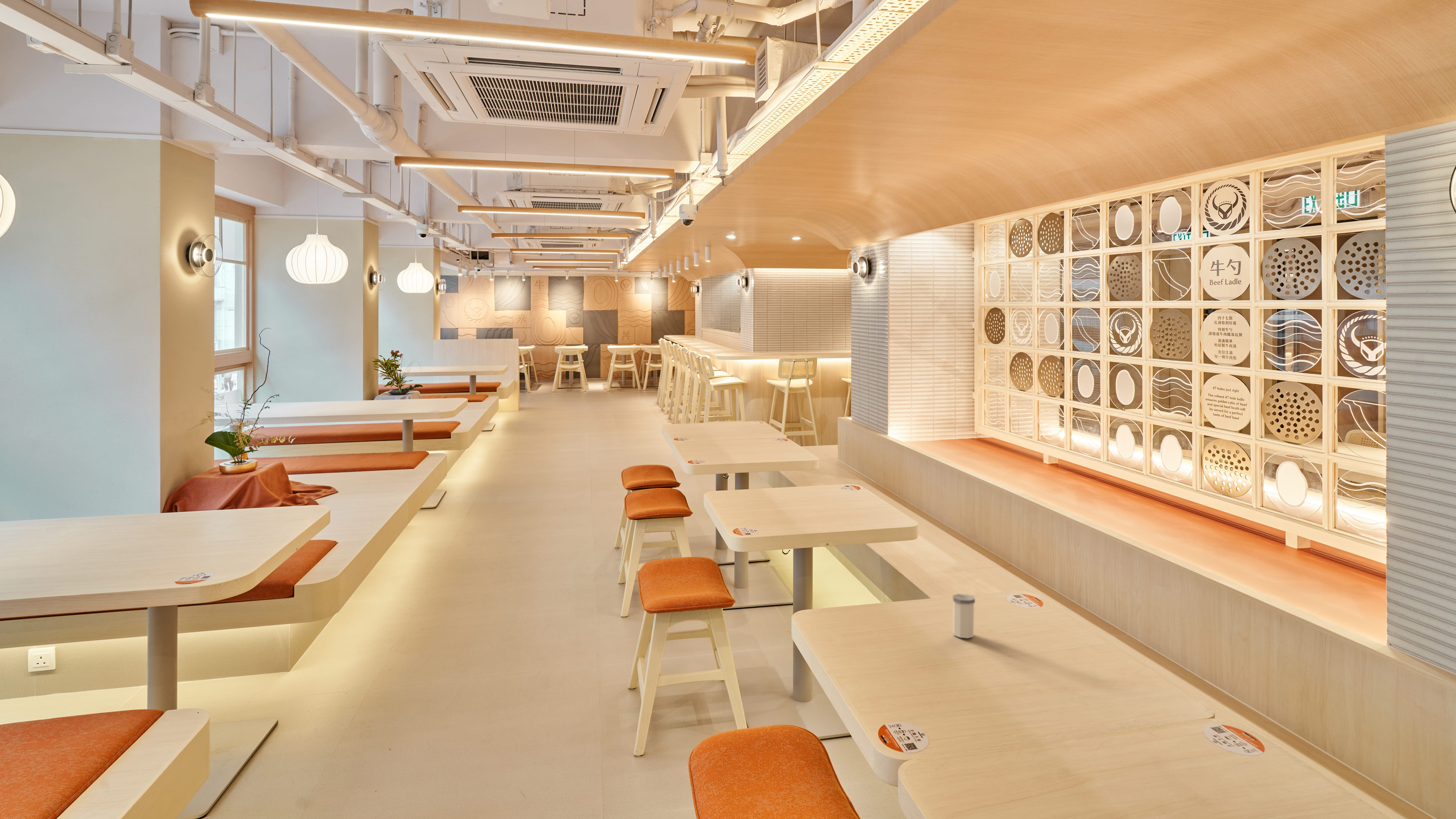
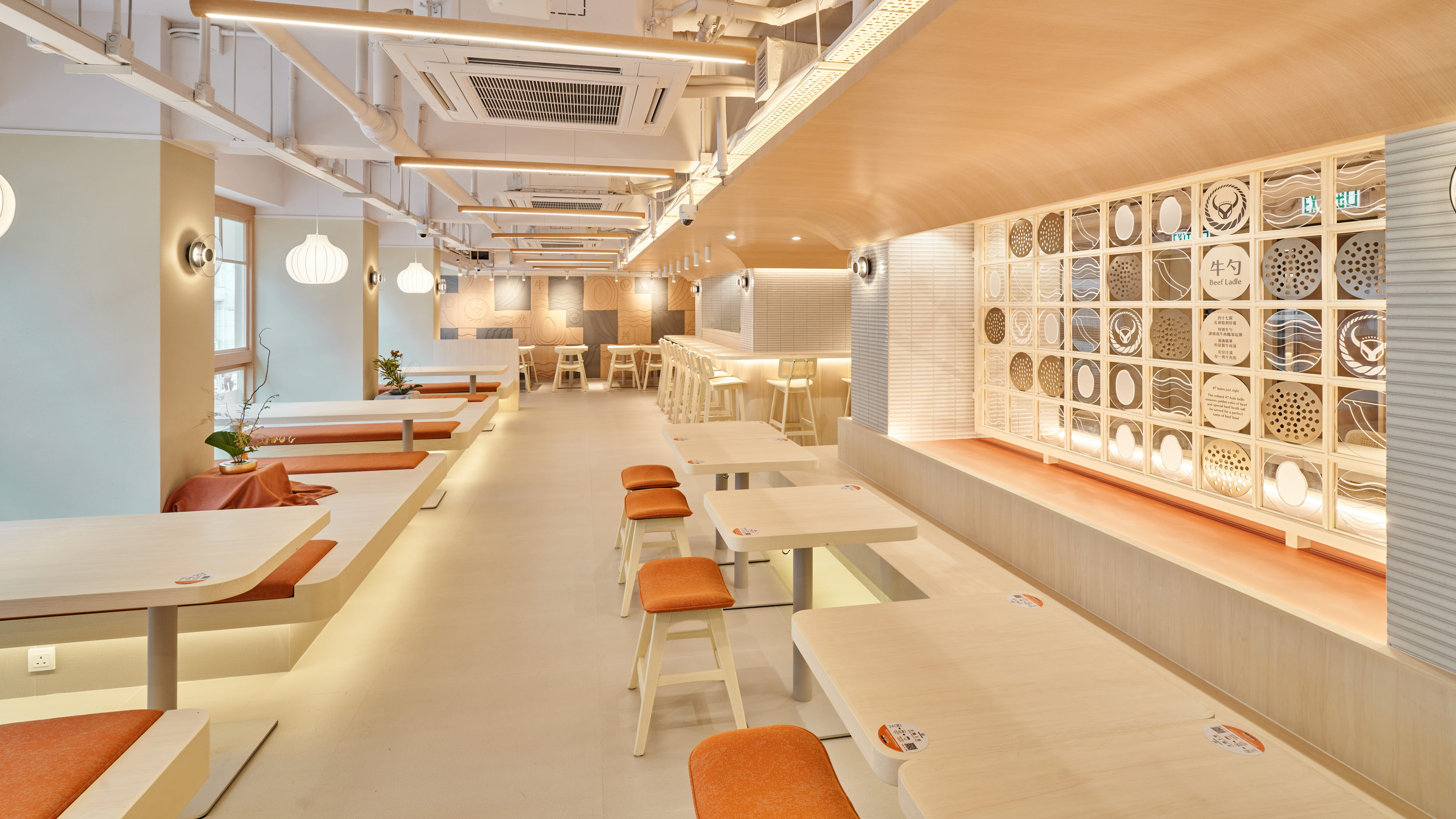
- salt shaker (963, 616)
